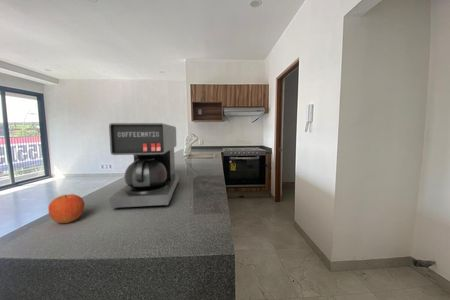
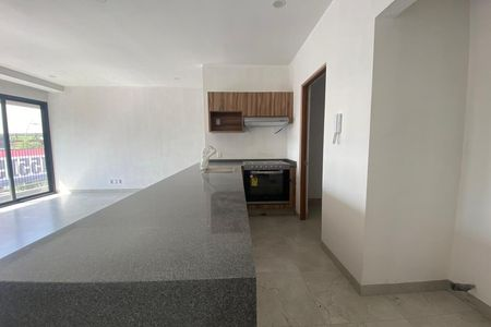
- coffee maker (151, 159)
- fruit (67, 208)
